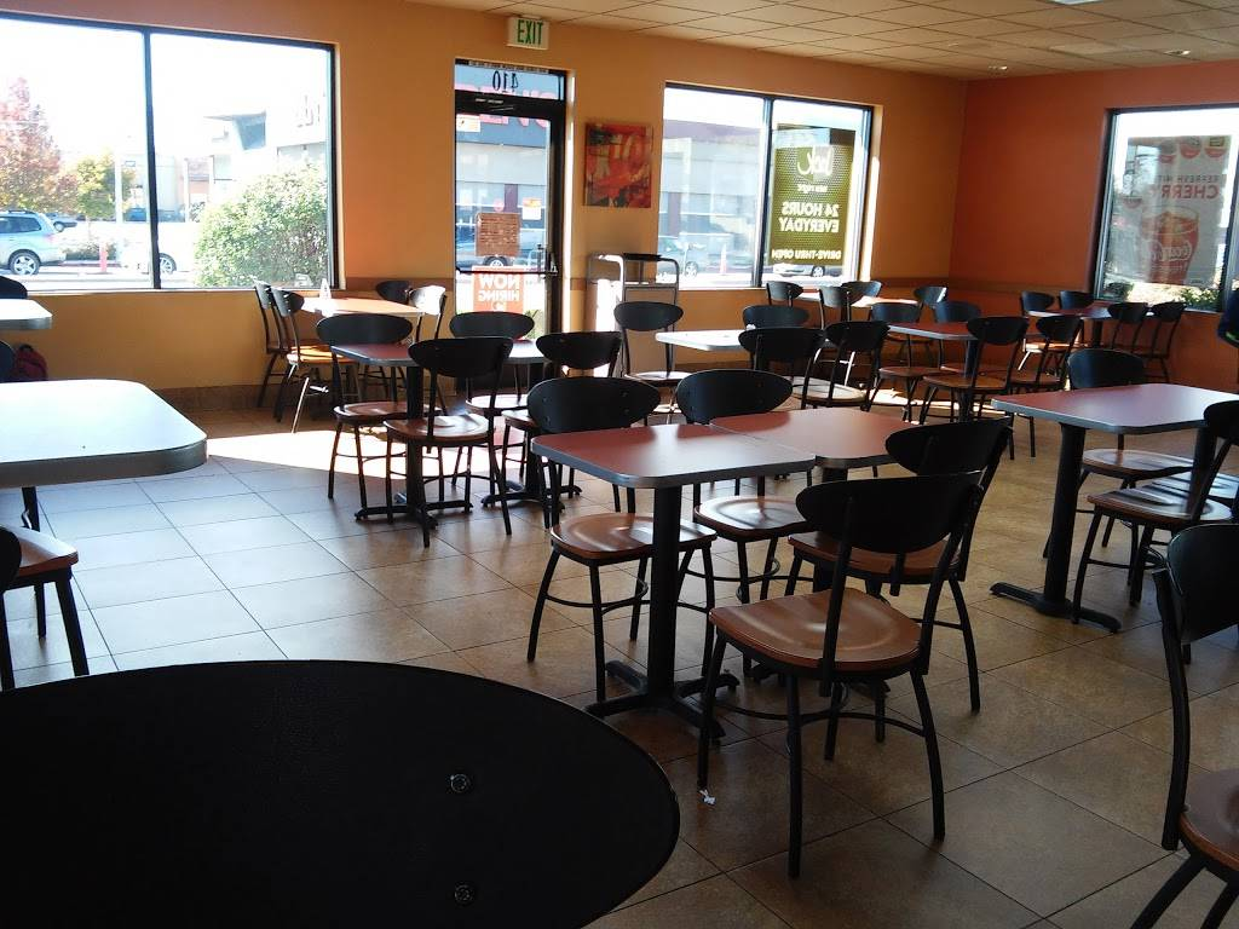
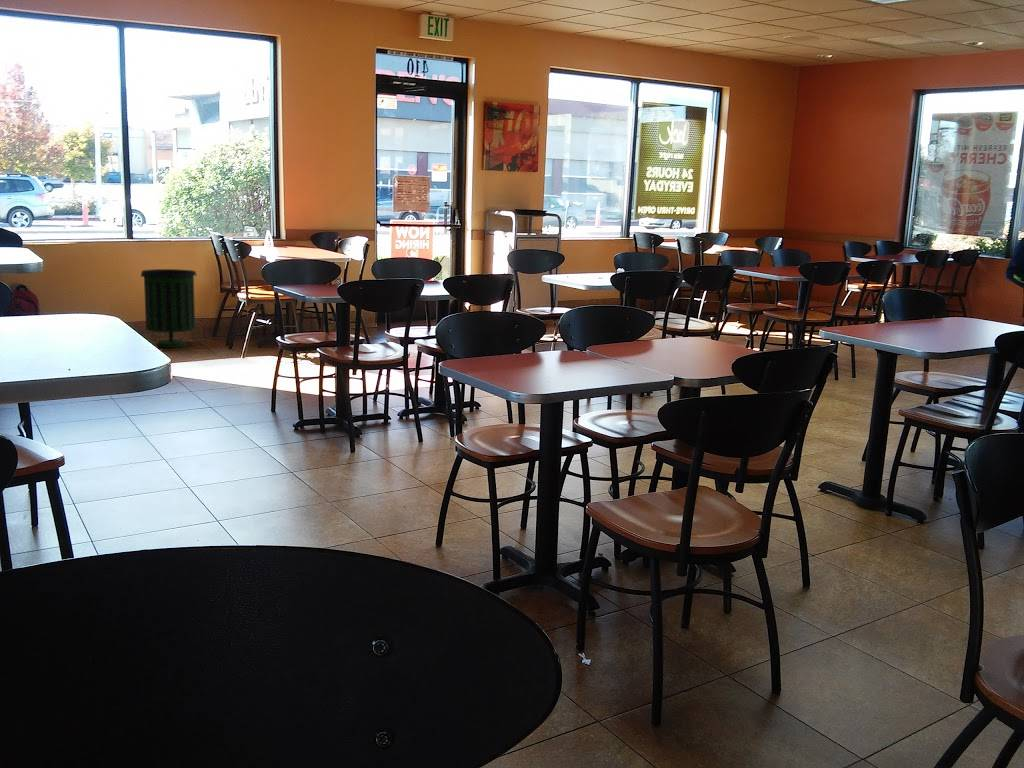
+ trash can (170, 308)
